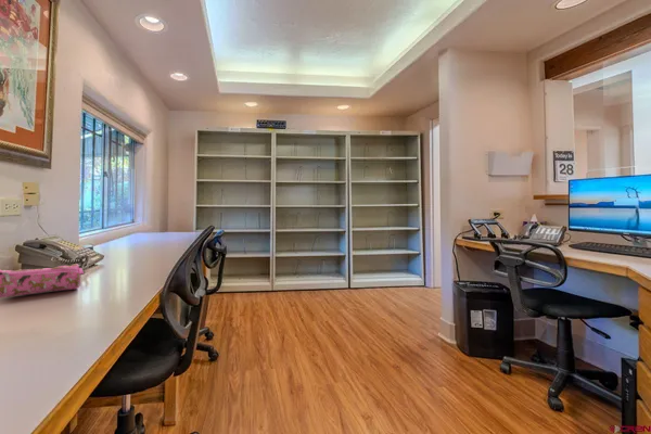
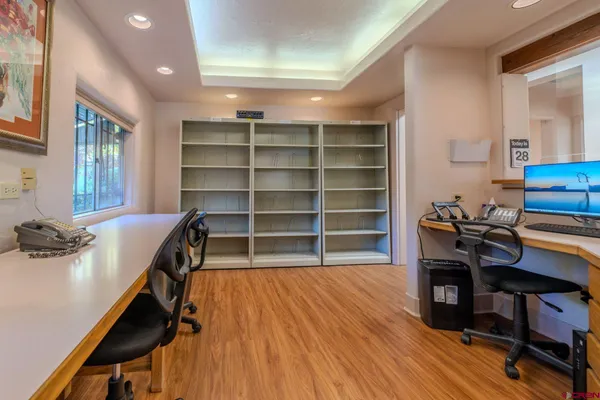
- pencil case (39, 279)
